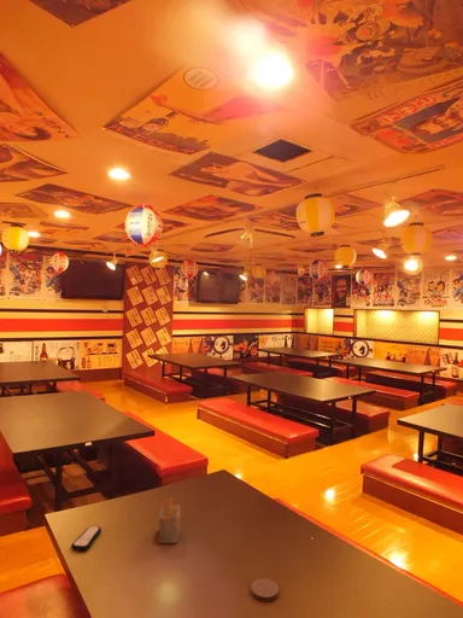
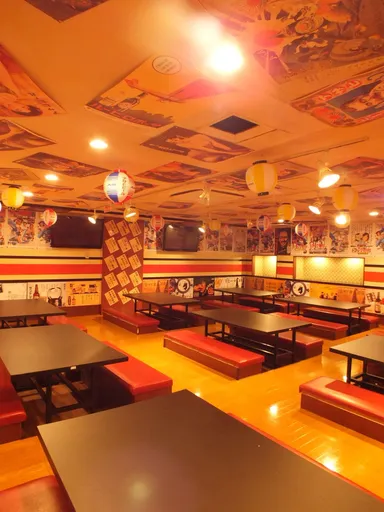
- napkin holder (169, 519)
- coaster (264, 589)
- remote control (87, 537)
